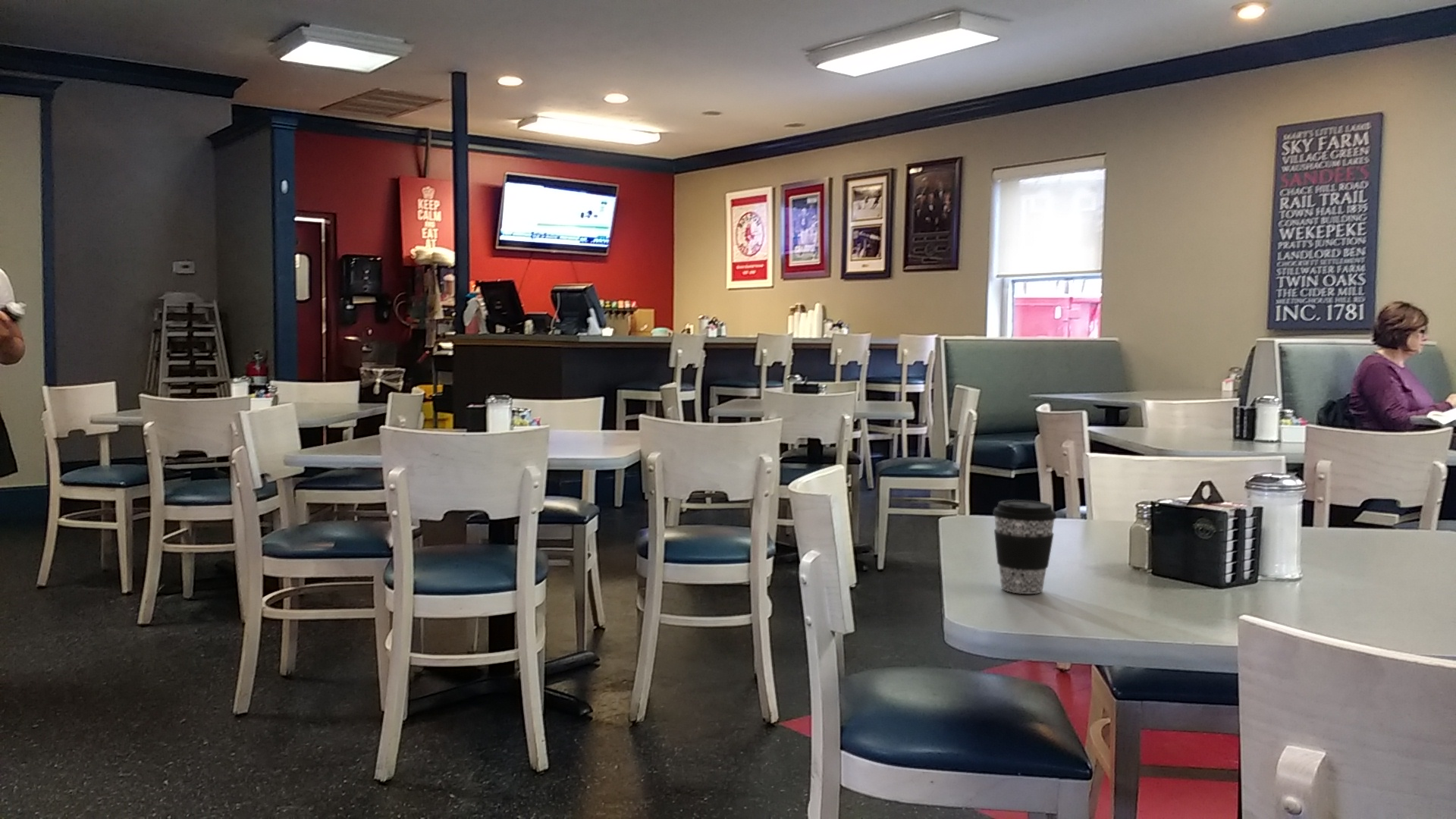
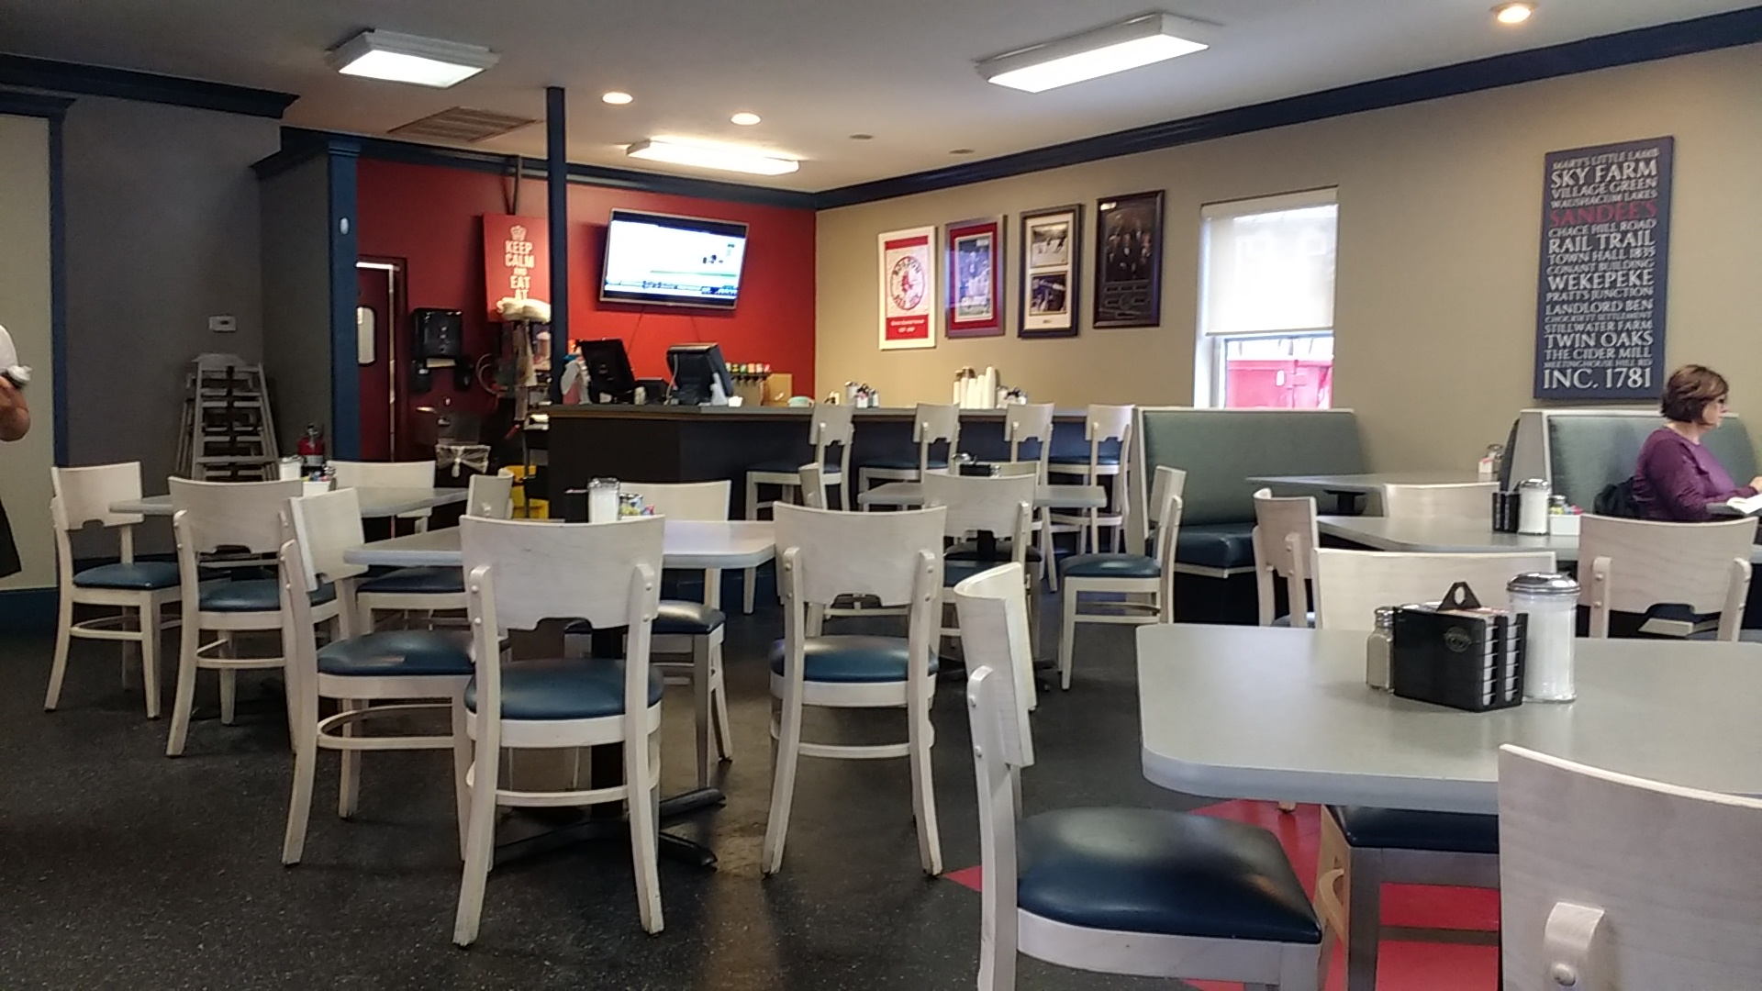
- coffee cup (1023, 546)
